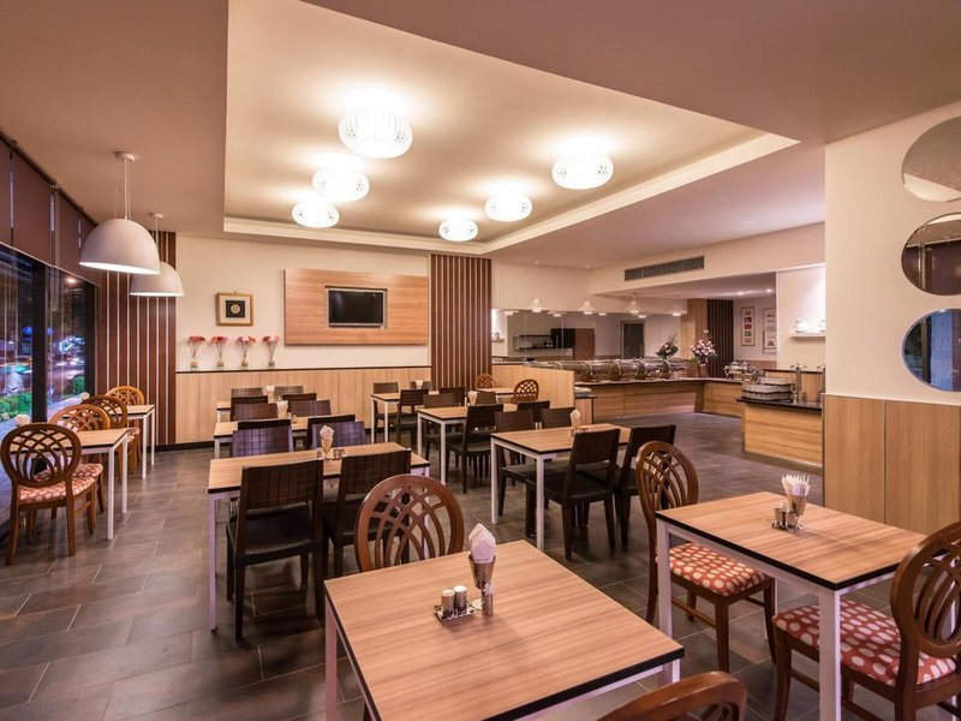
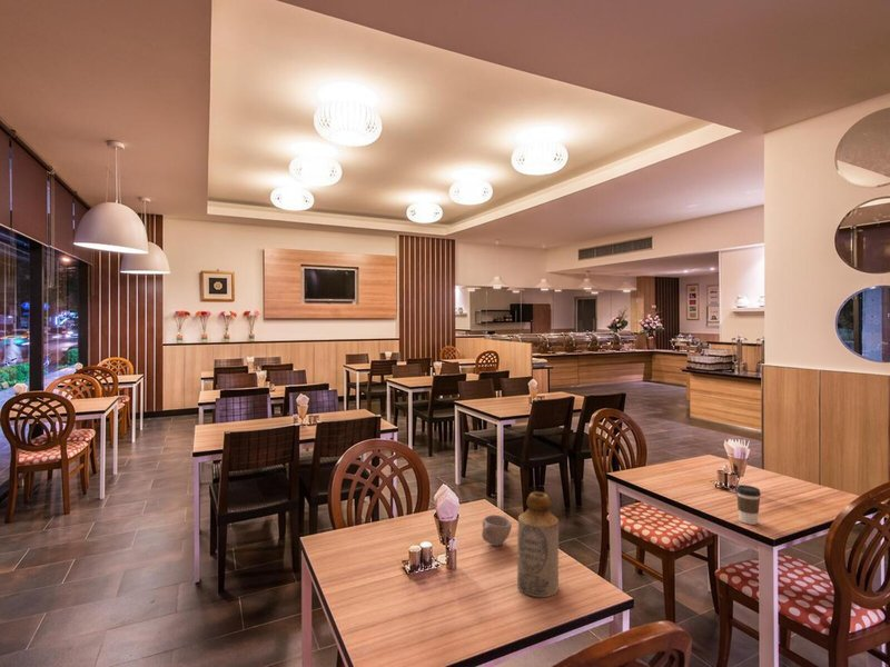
+ bottle (537, 540)
+ coffee cup (748, 505)
+ cup (494, 532)
